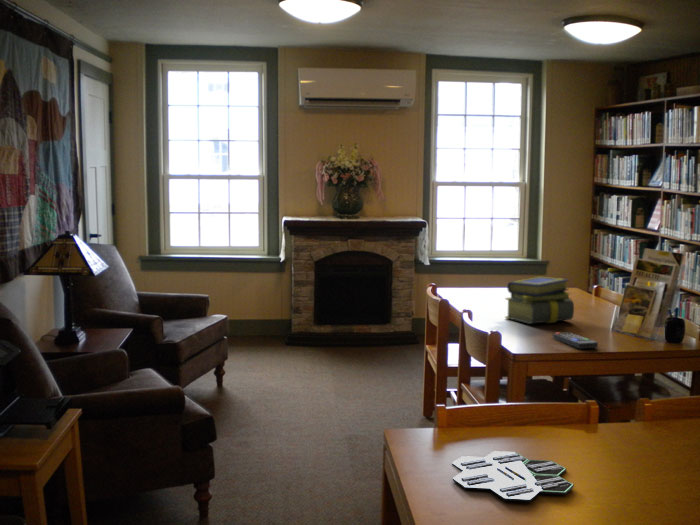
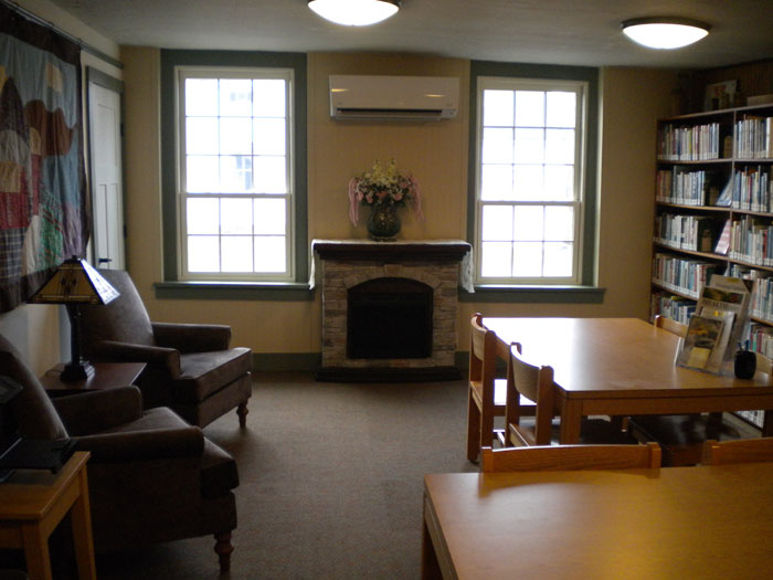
- remote control (574, 339)
- board game (510, 473)
- stack of books (539, 300)
